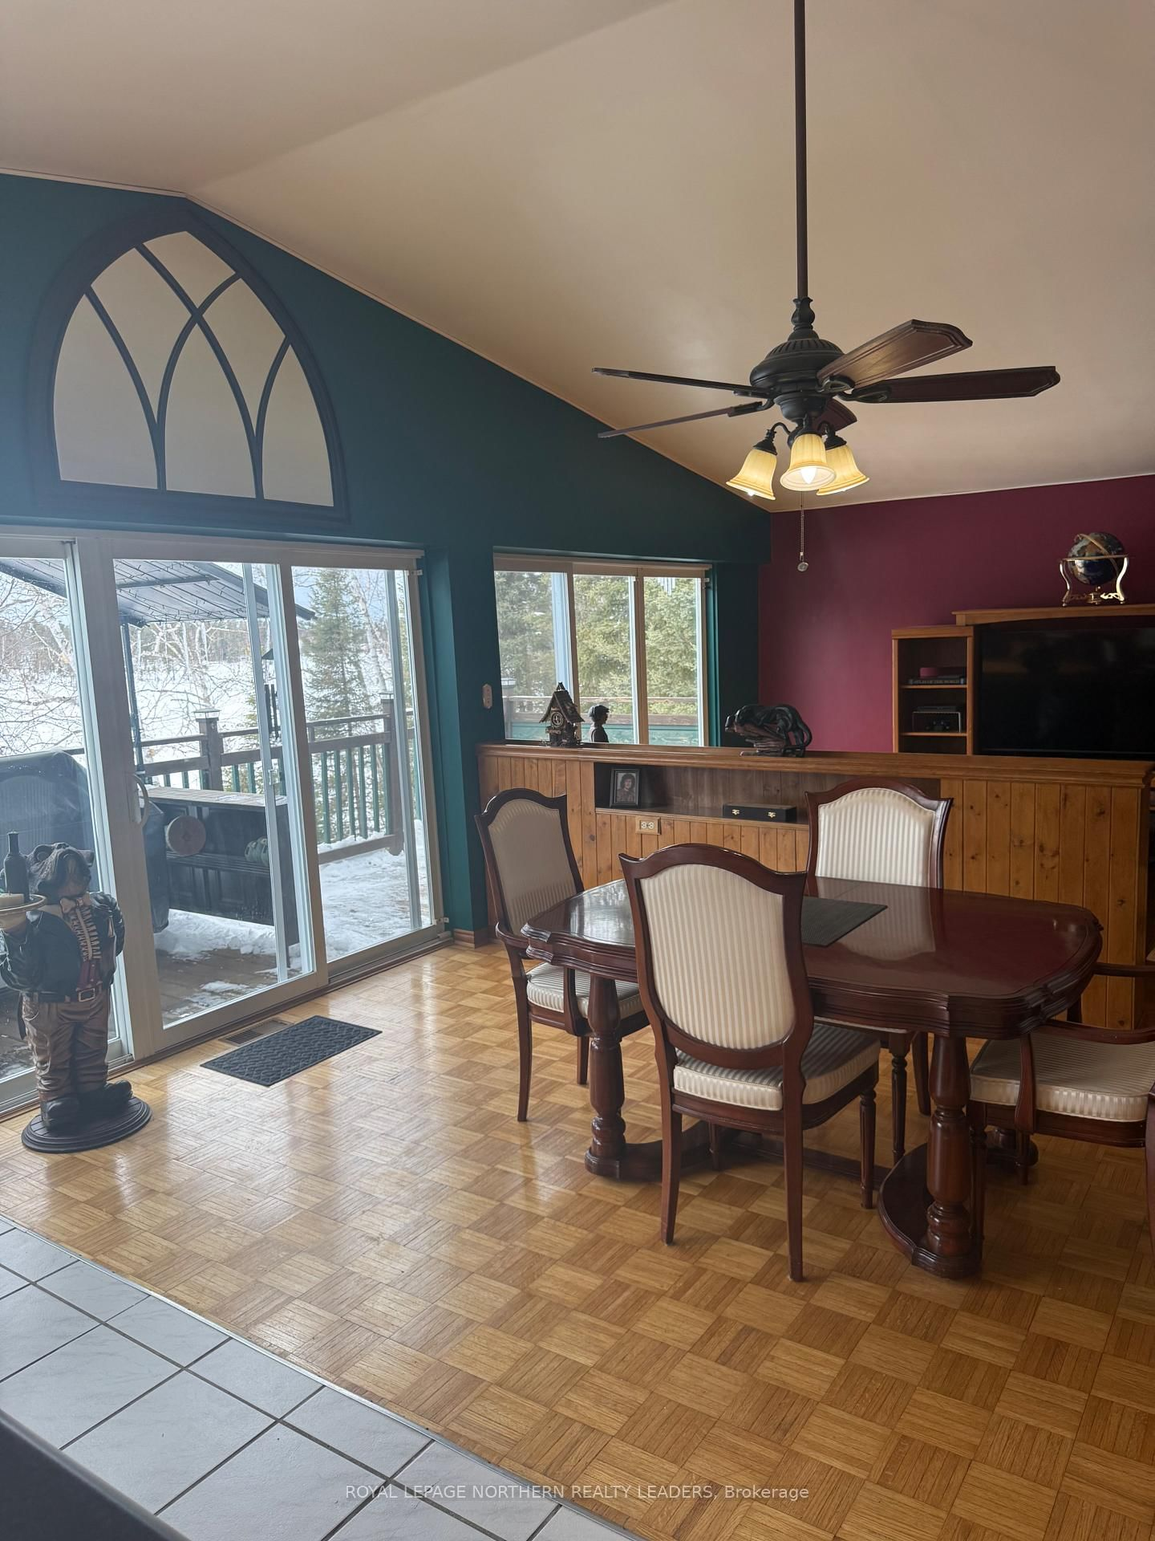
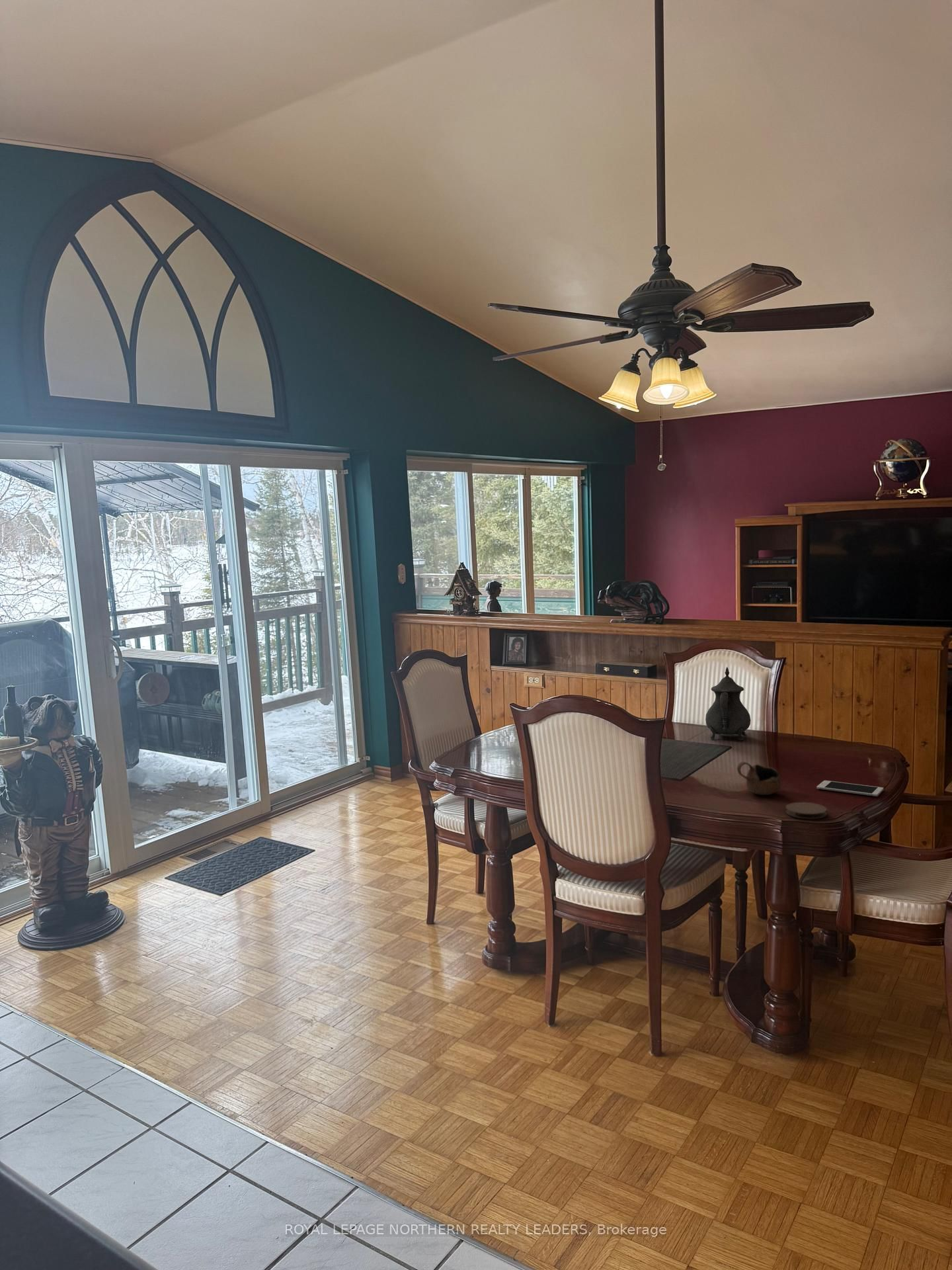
+ cup (758, 776)
+ teapot (727, 701)
+ coaster (806, 810)
+ cell phone (850, 788)
